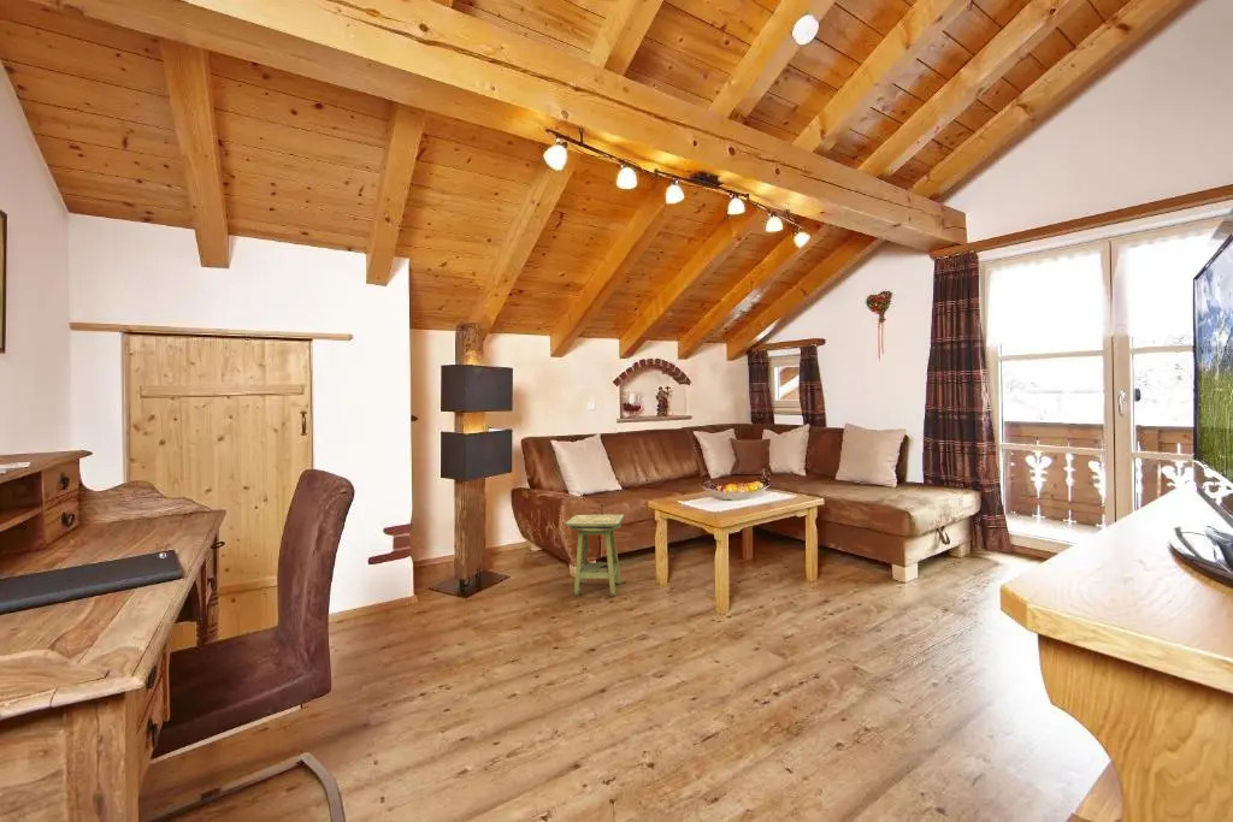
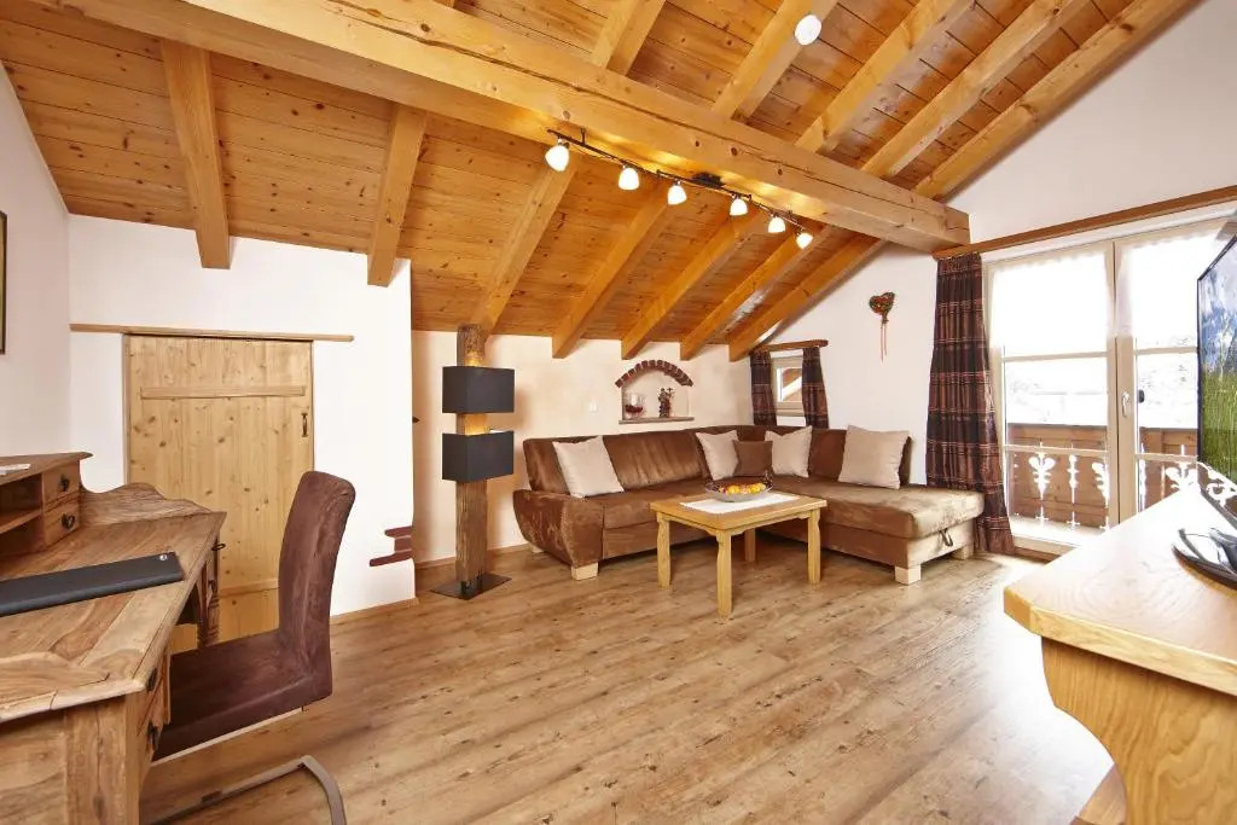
- side table (596, 562)
